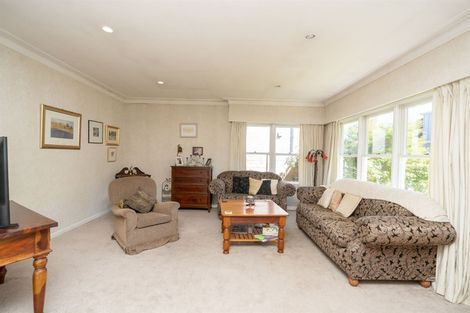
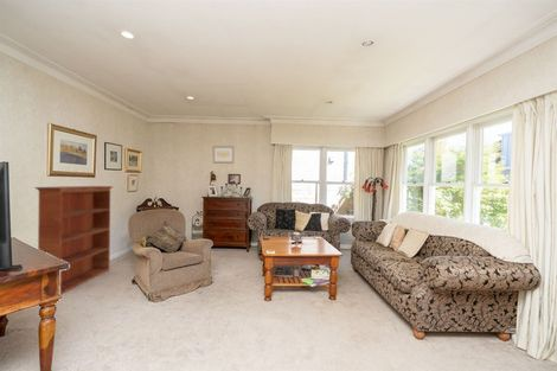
+ bookcase (78, 234)
